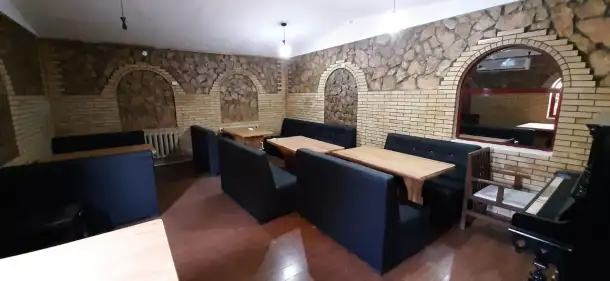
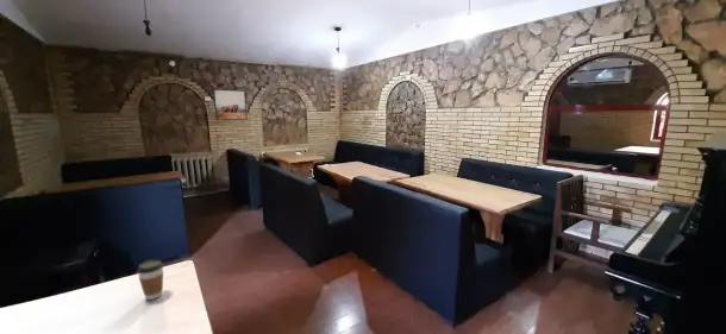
+ coffee cup (151, 279)
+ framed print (230, 105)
